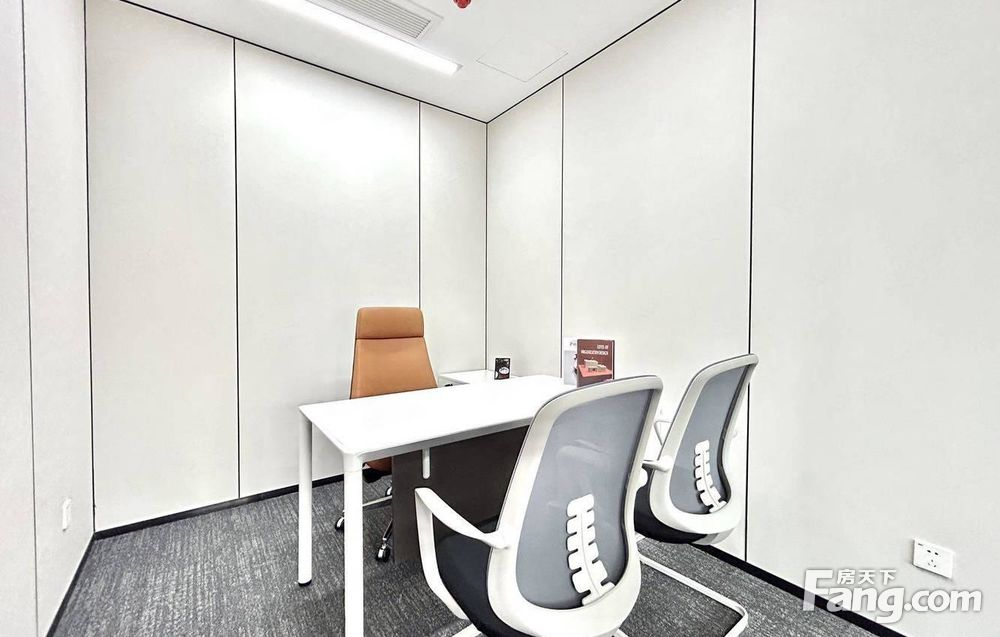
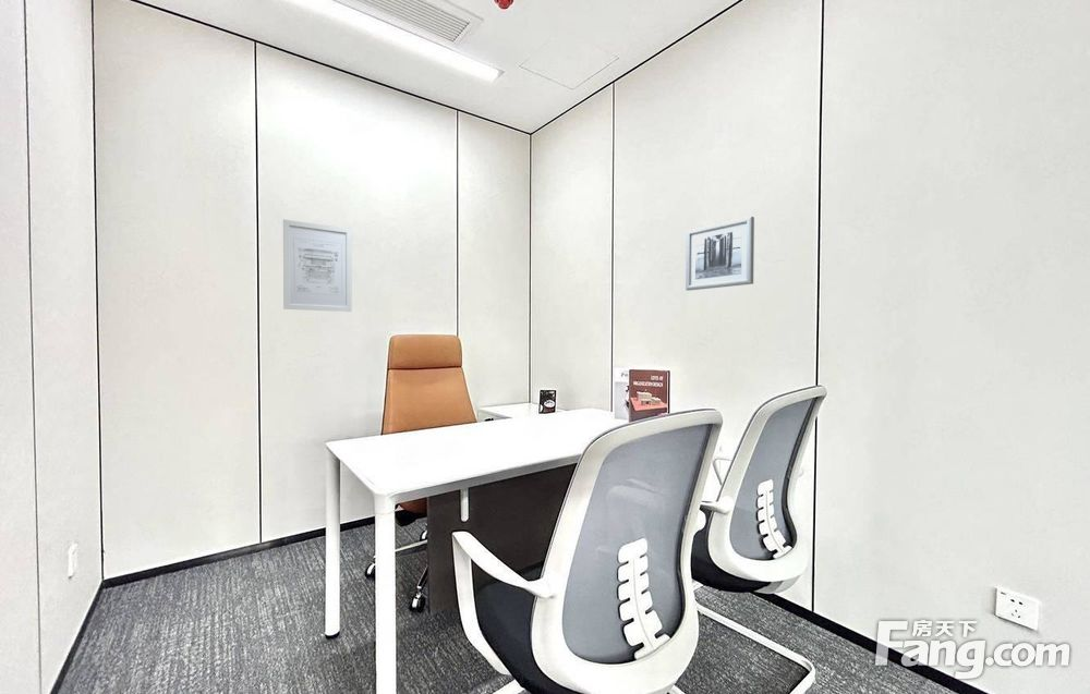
+ wall art (318, 267)
+ wall art (717, 255)
